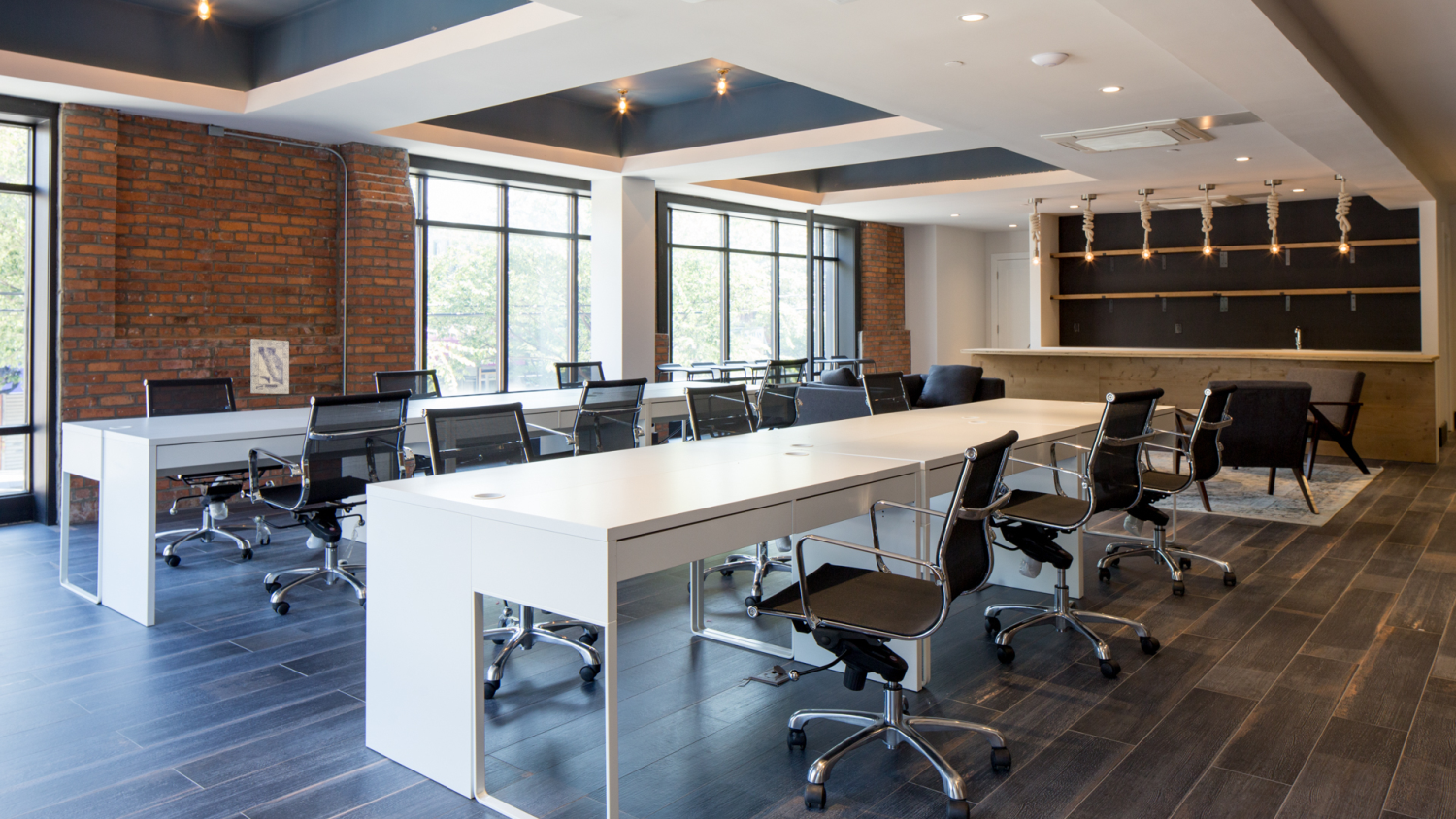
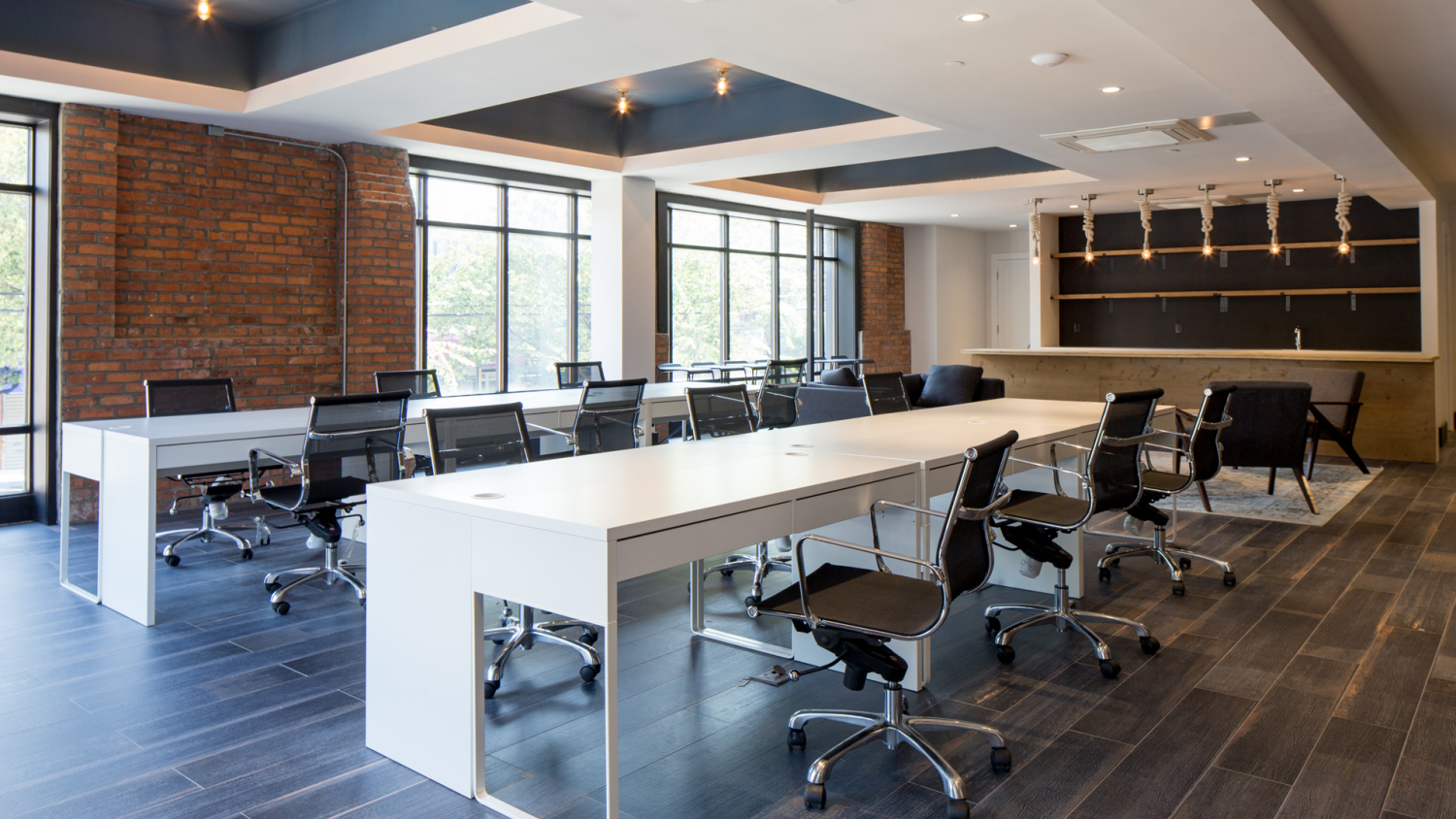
- wall art (270, 367)
